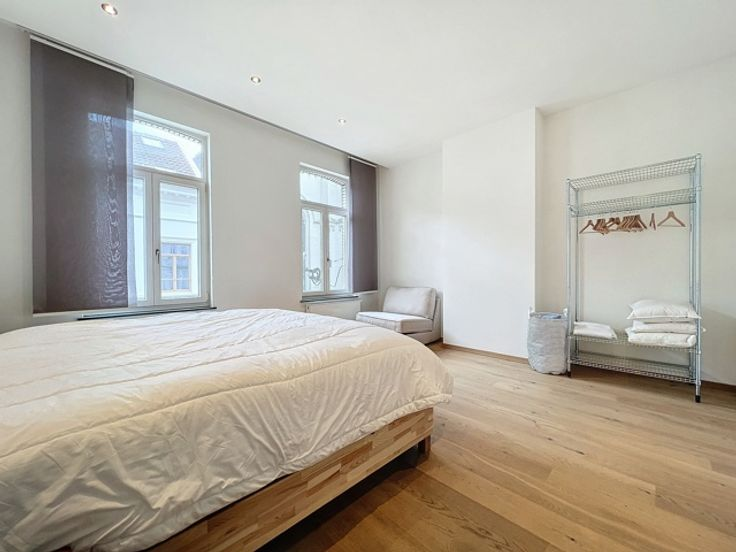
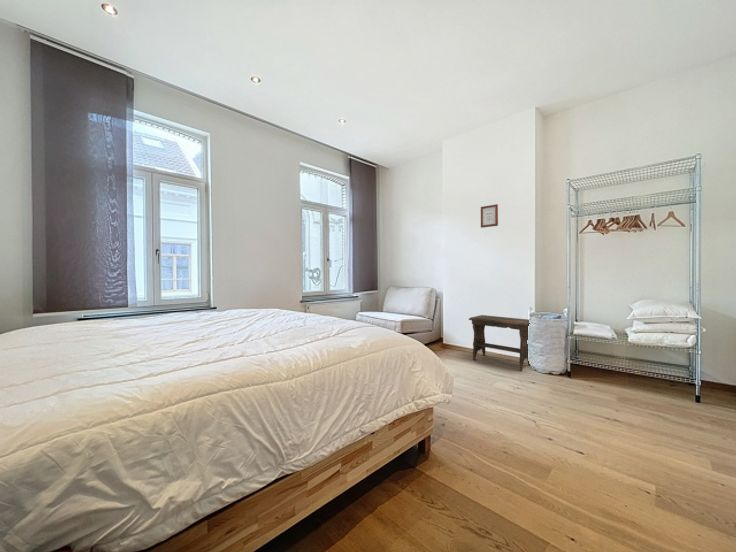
+ picture frame (489, 216)
+ footstool (500, 345)
